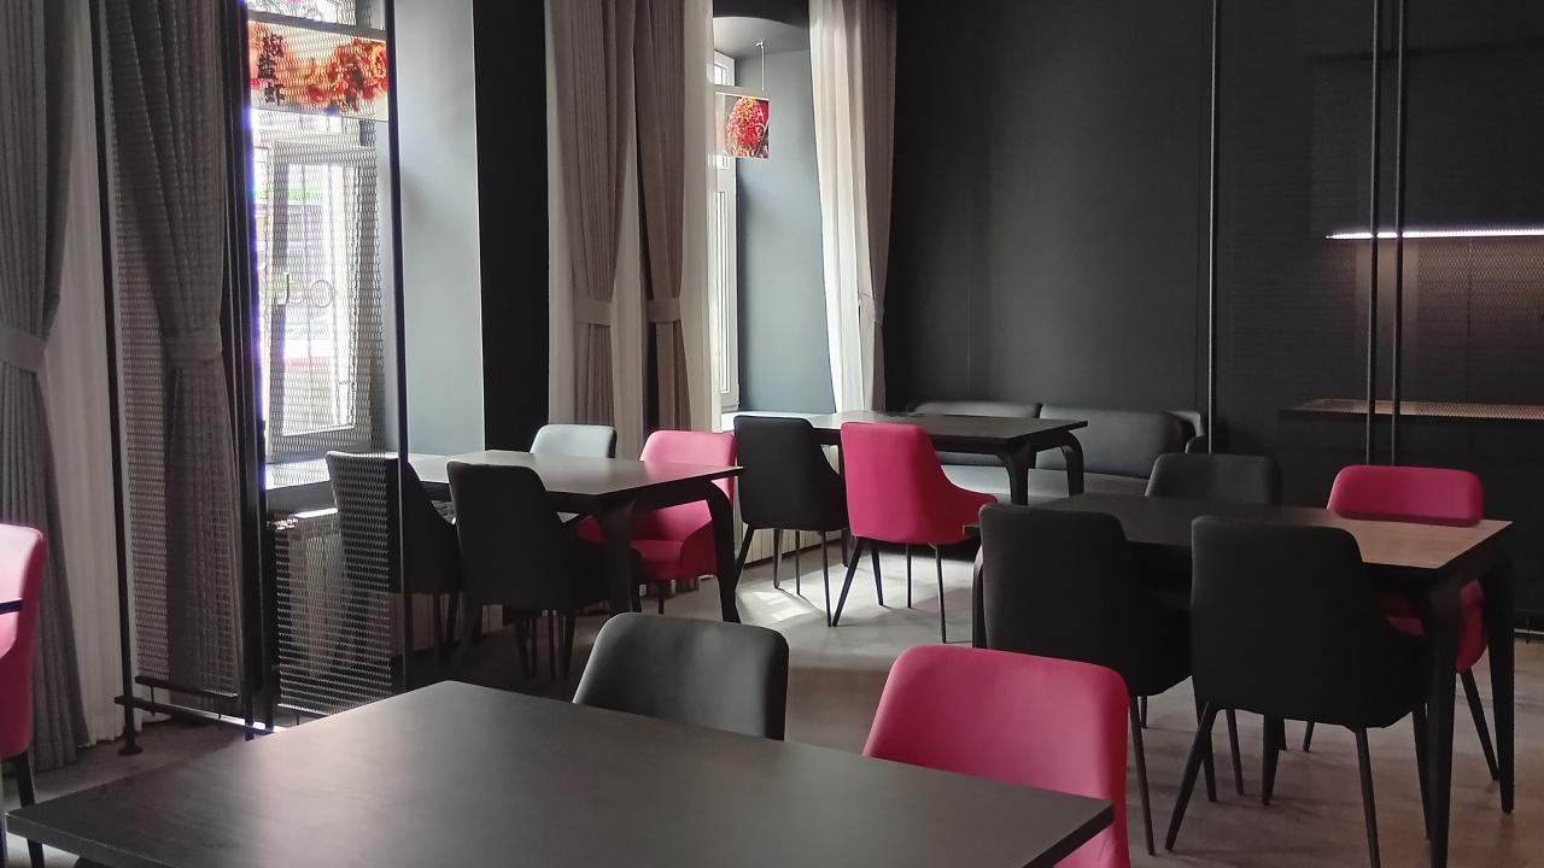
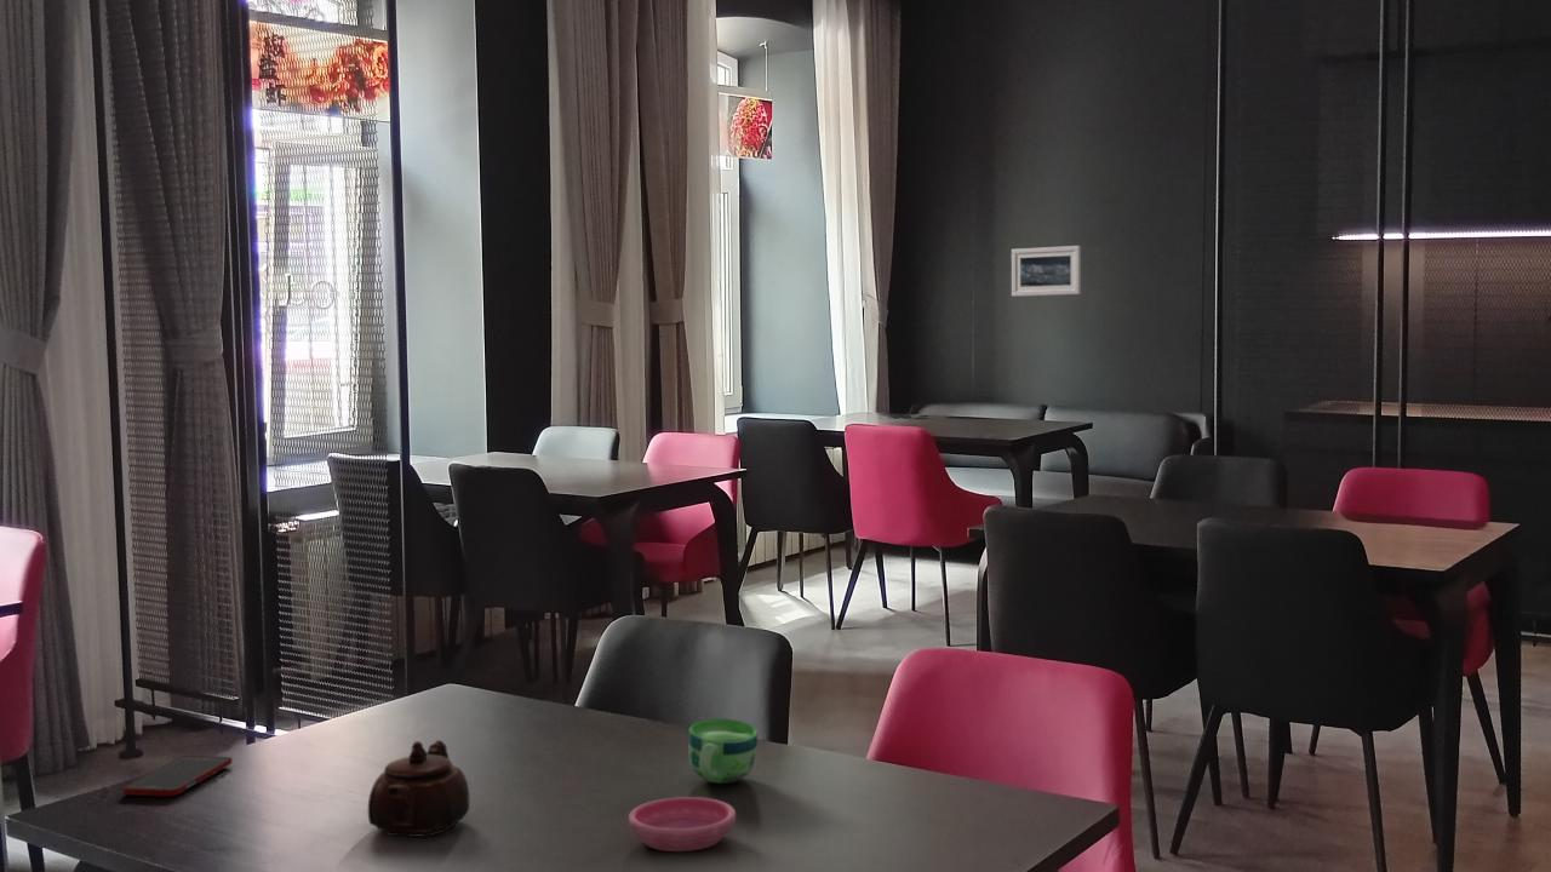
+ saucer (682, 825)
+ teapot (420, 781)
+ cup (722, 755)
+ cell phone (179, 775)
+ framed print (1045, 271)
